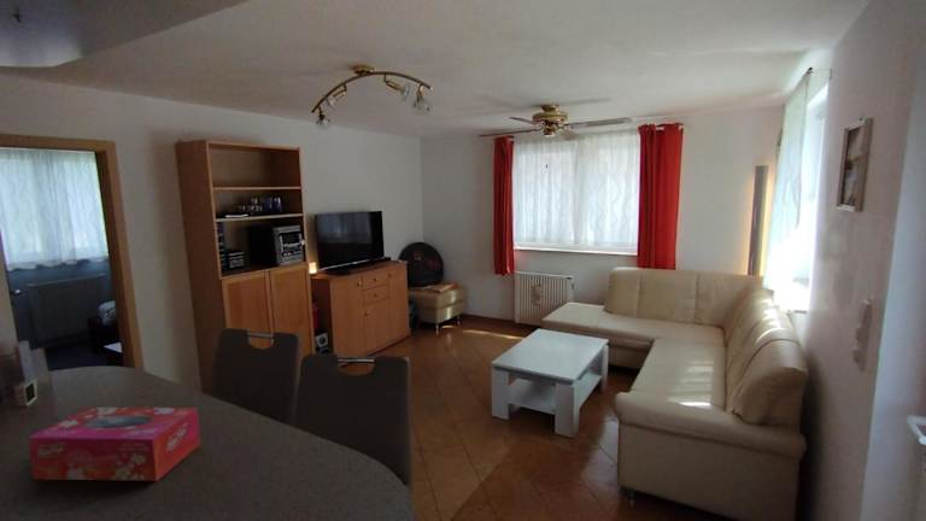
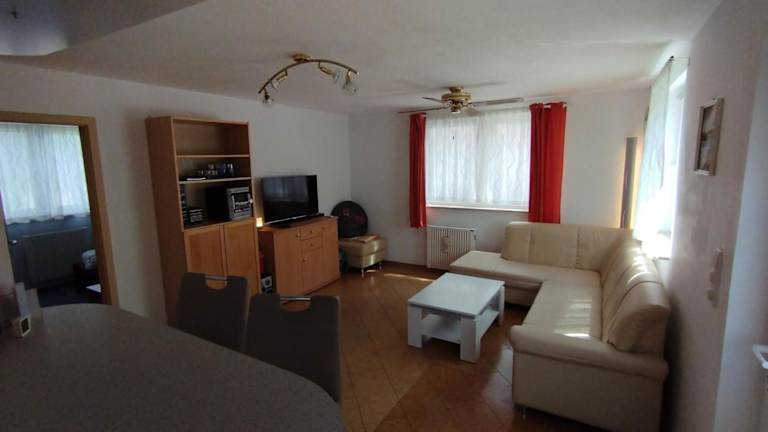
- tissue box (119, 441)
